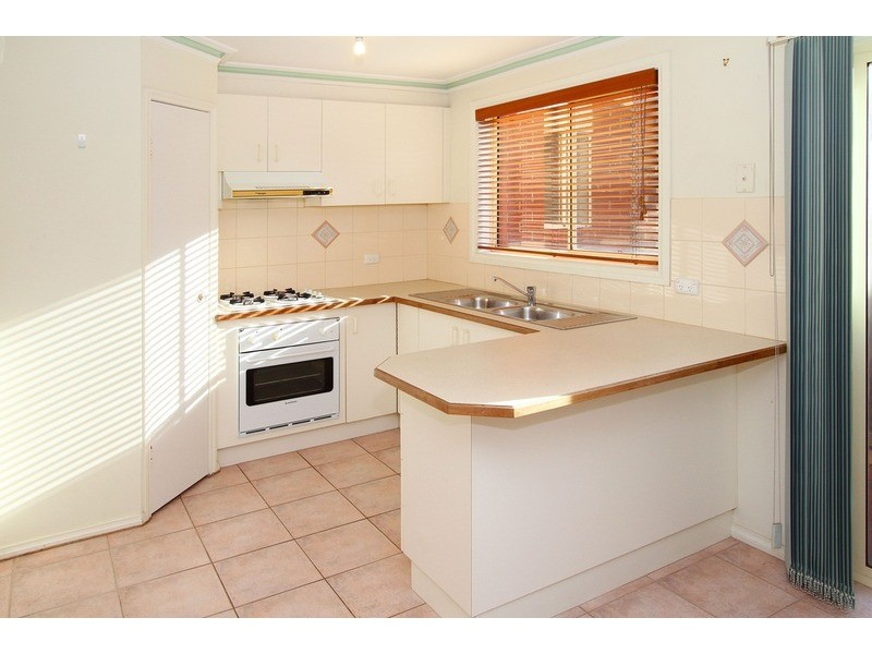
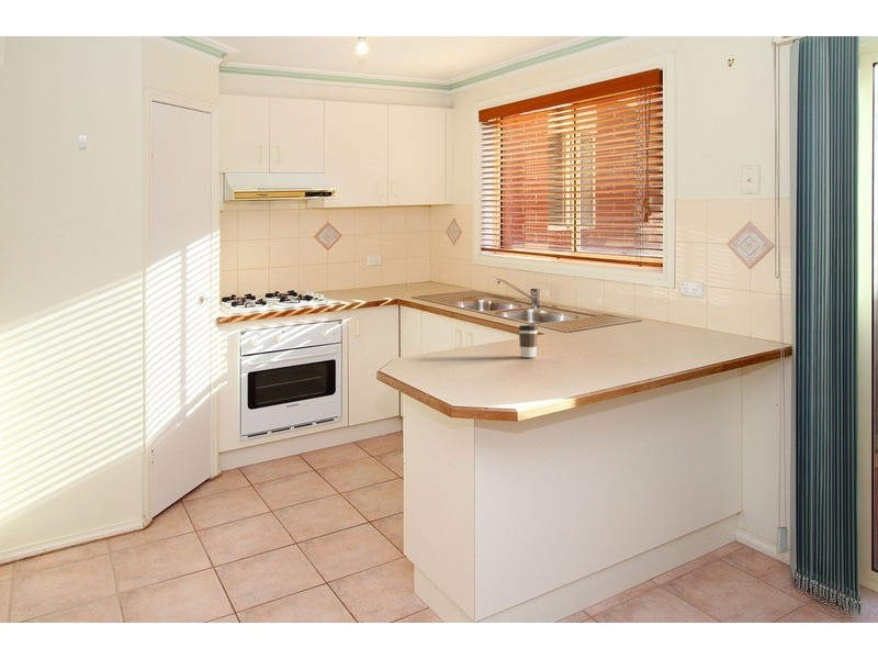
+ coffee cup (528, 340)
